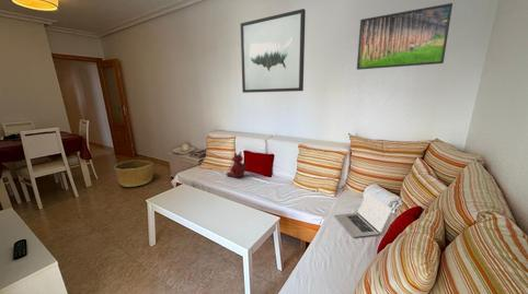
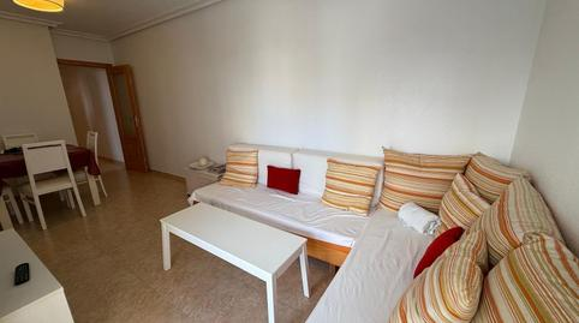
- wall art (269, 56)
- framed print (399, 39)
- laptop (360, 212)
- basket (135, 173)
- teddy bear (236, 164)
